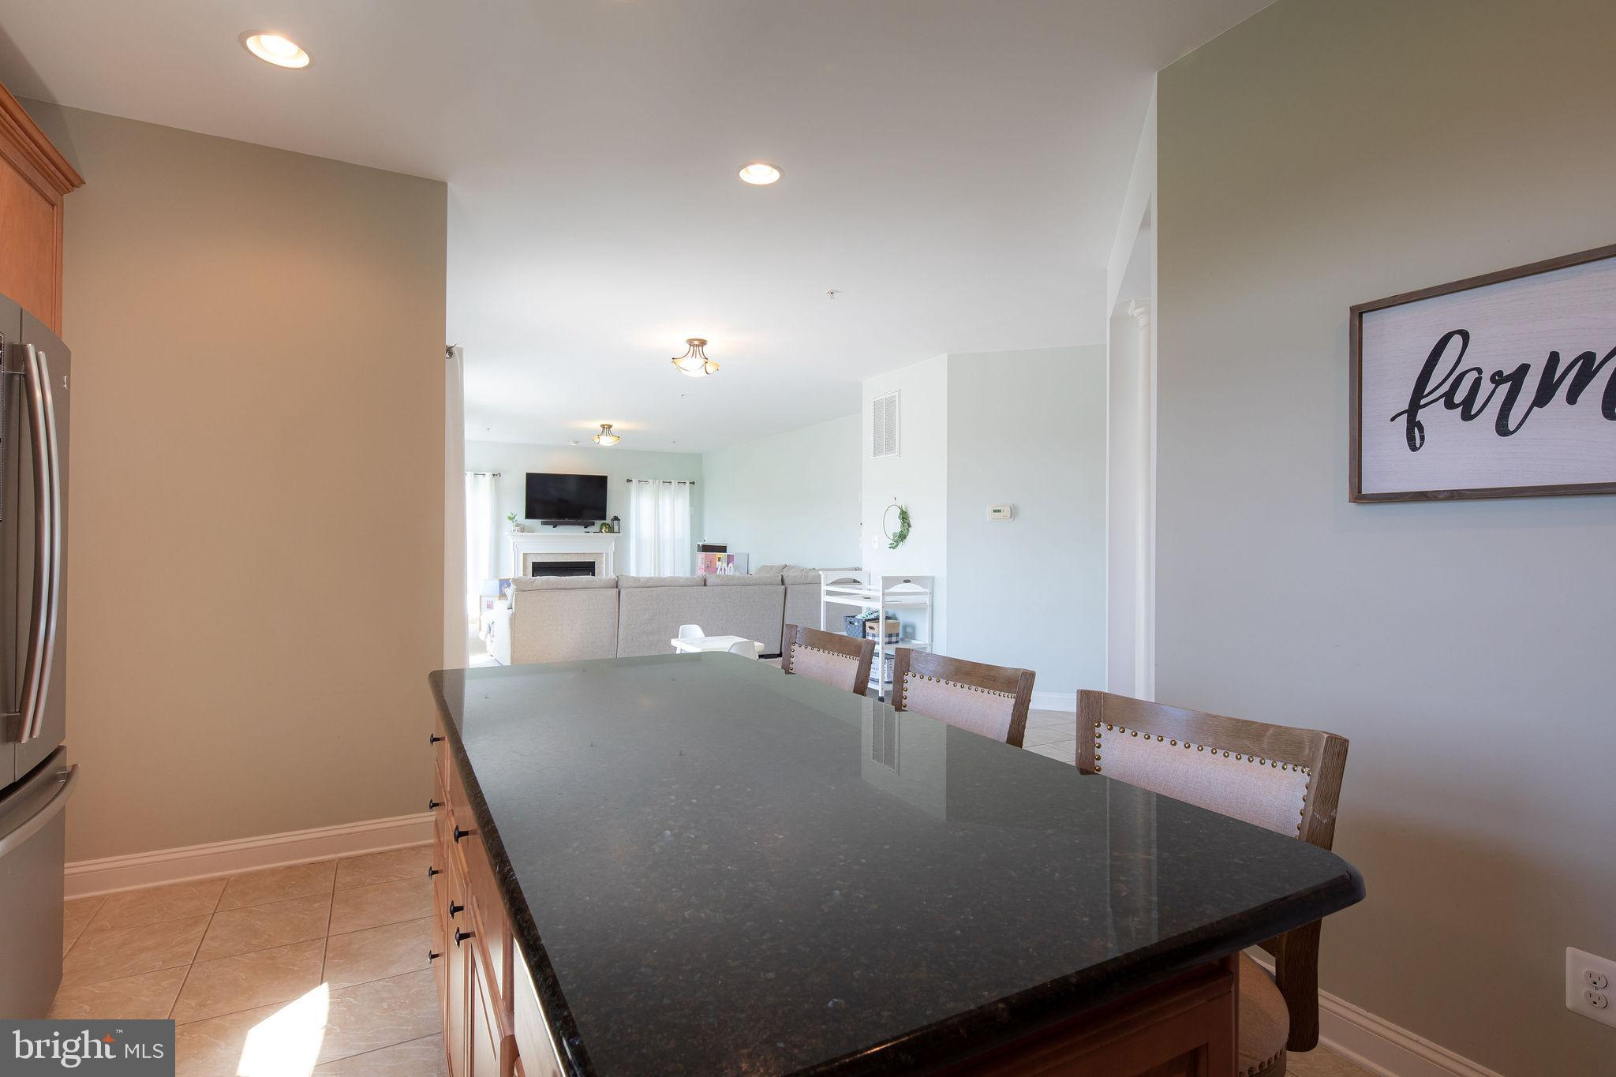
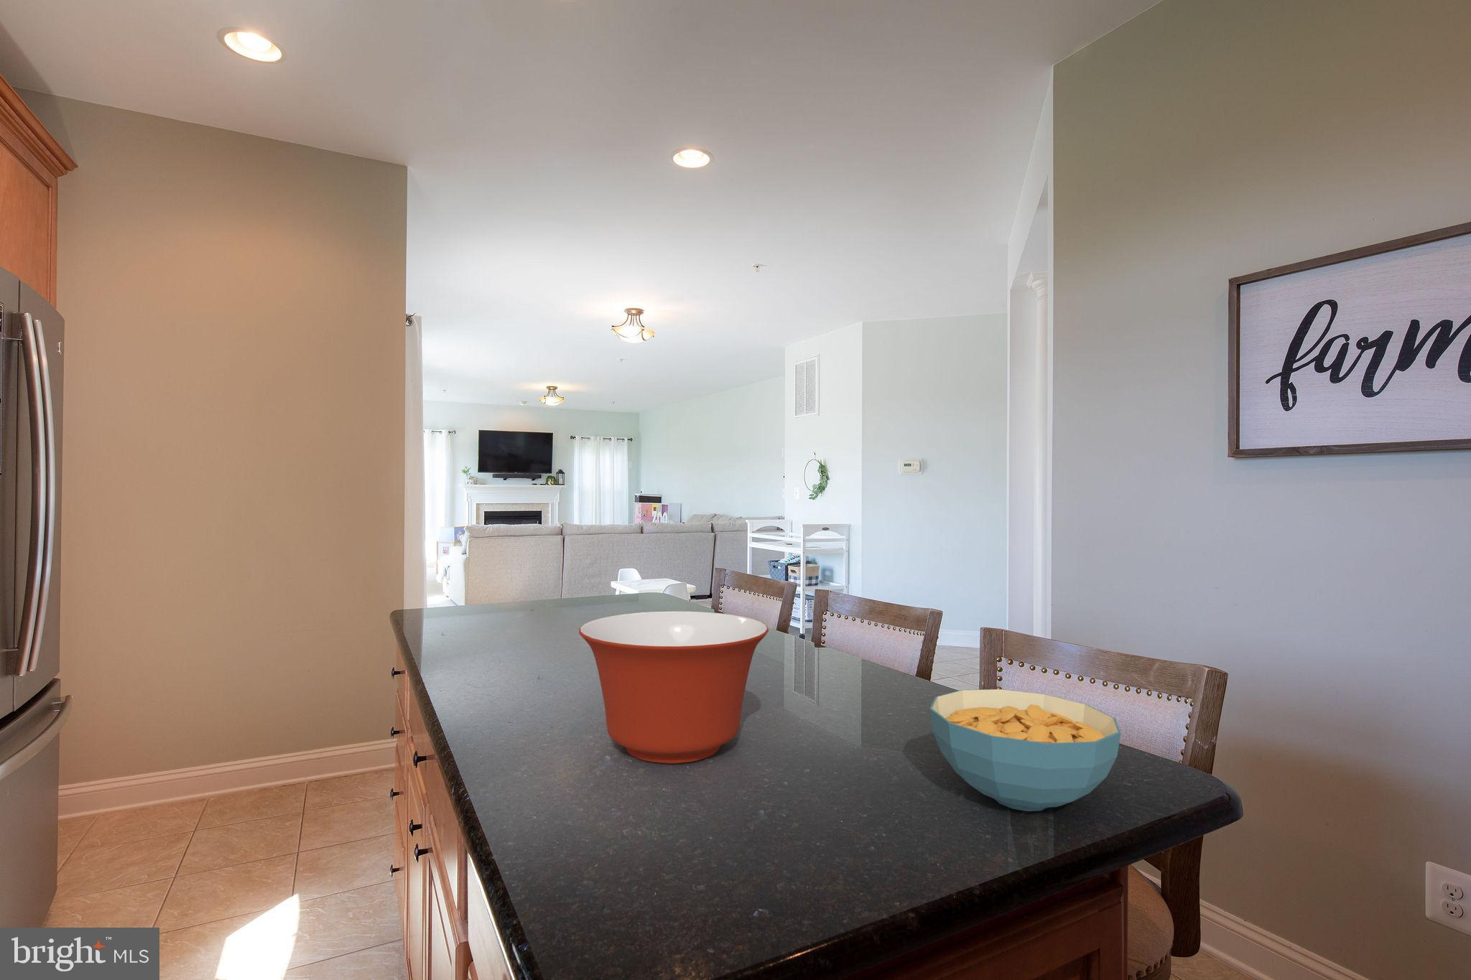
+ mixing bowl (674, 686)
+ cereal bowl (1020, 756)
